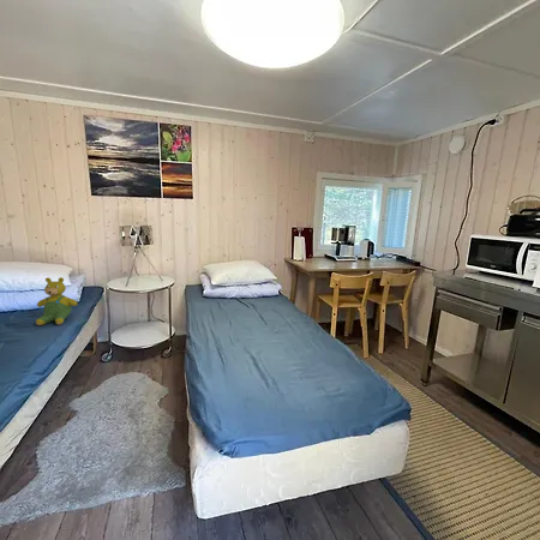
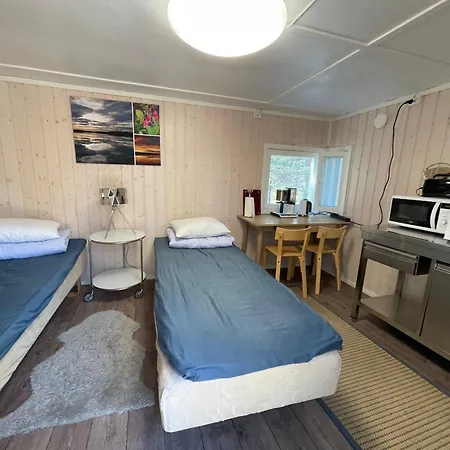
- teddy bear (53, 300)
